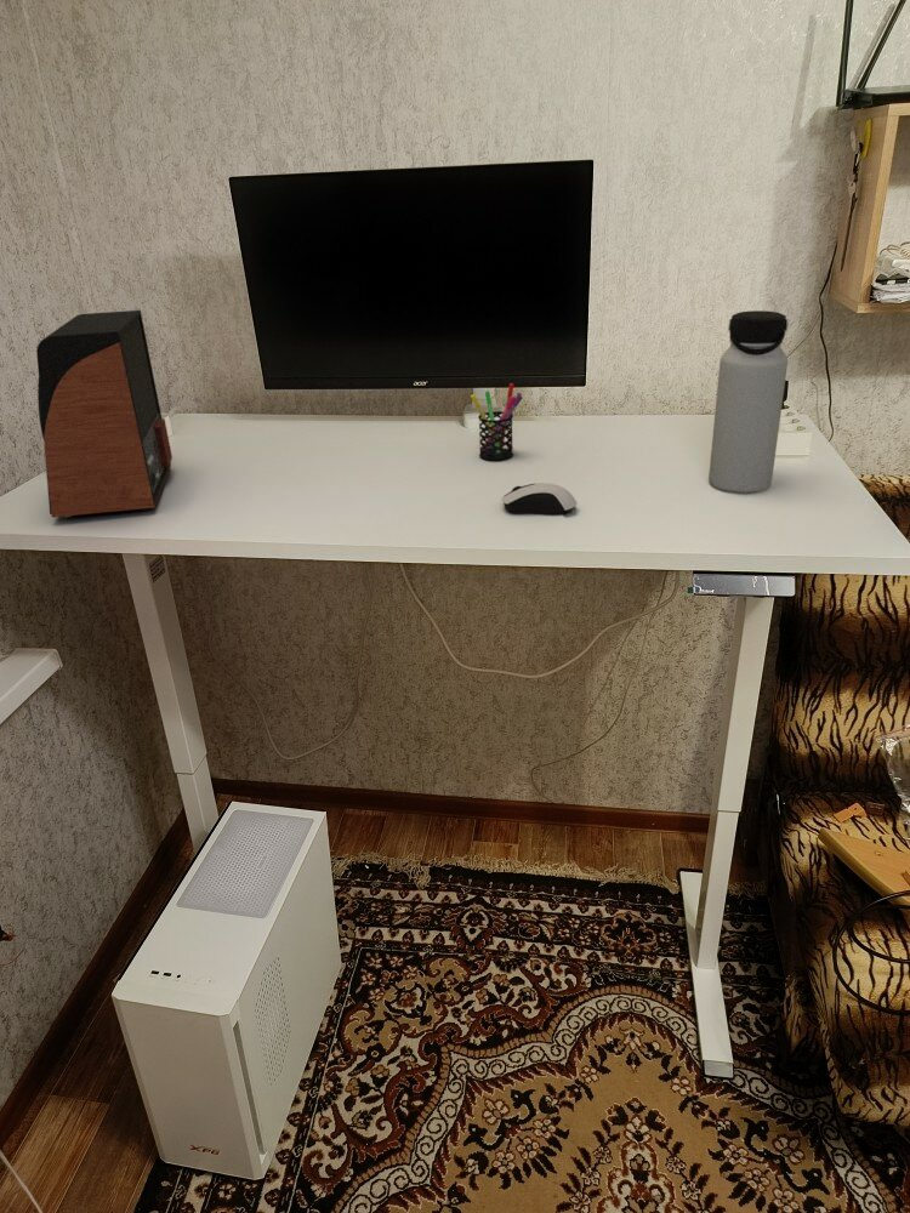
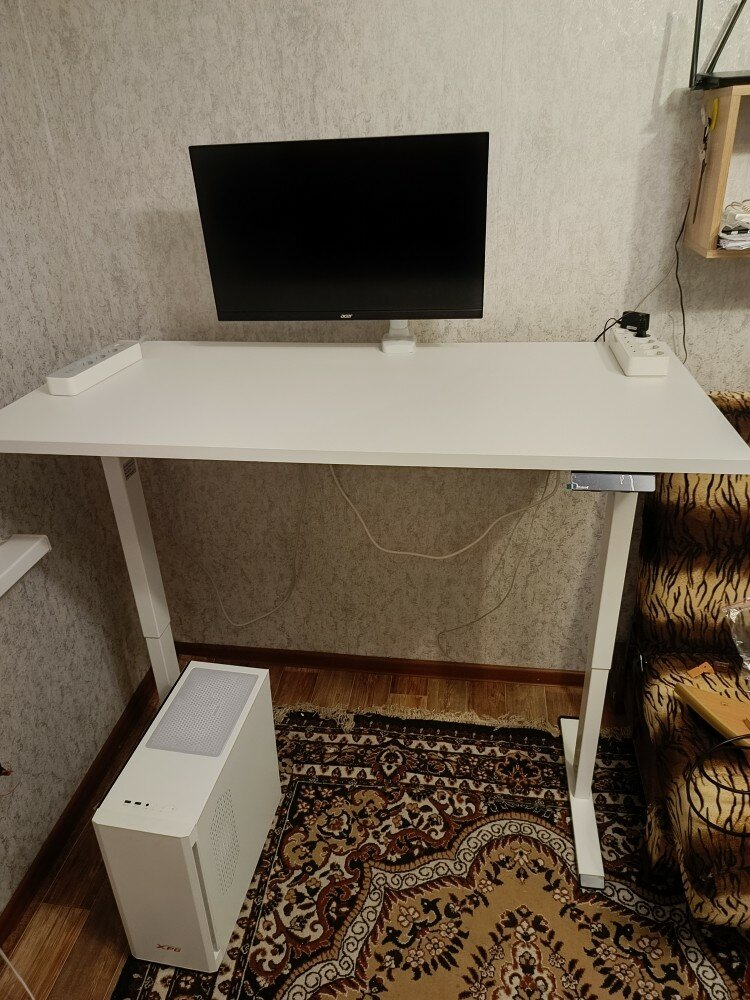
- water bottle (749, 402)
- pen holder (495, 420)
- speaker (99, 412)
- computer mouse (539, 496)
